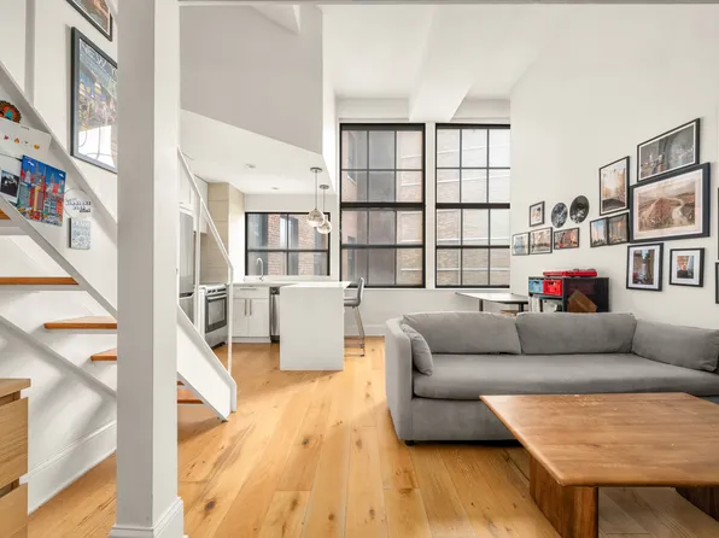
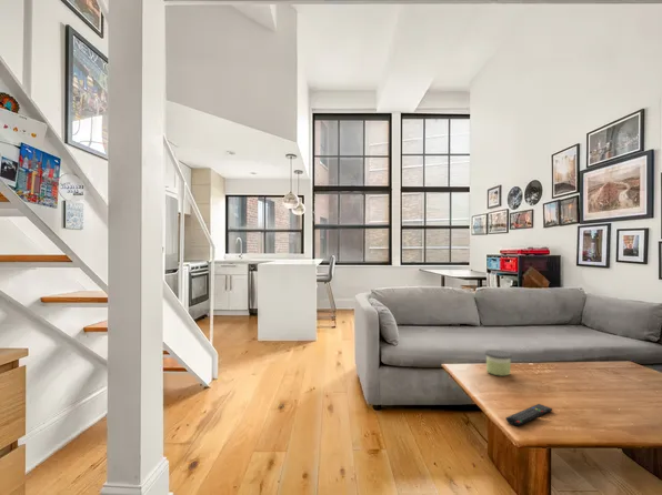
+ remote control (529, 414)
+ candle (498, 362)
